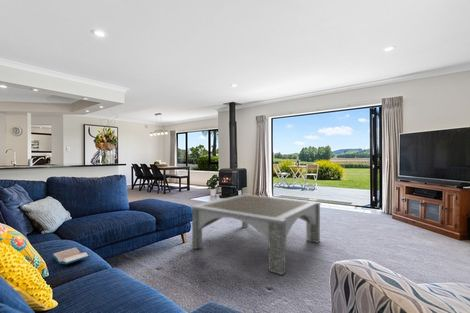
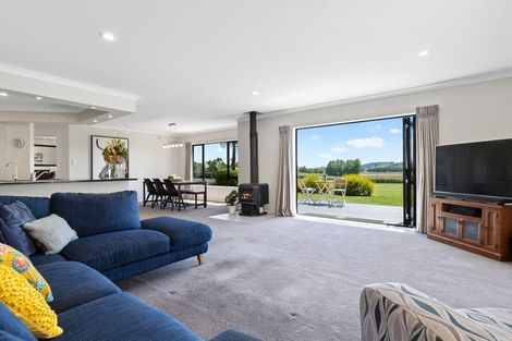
- hardback book (70, 256)
- coffee table (258, 224)
